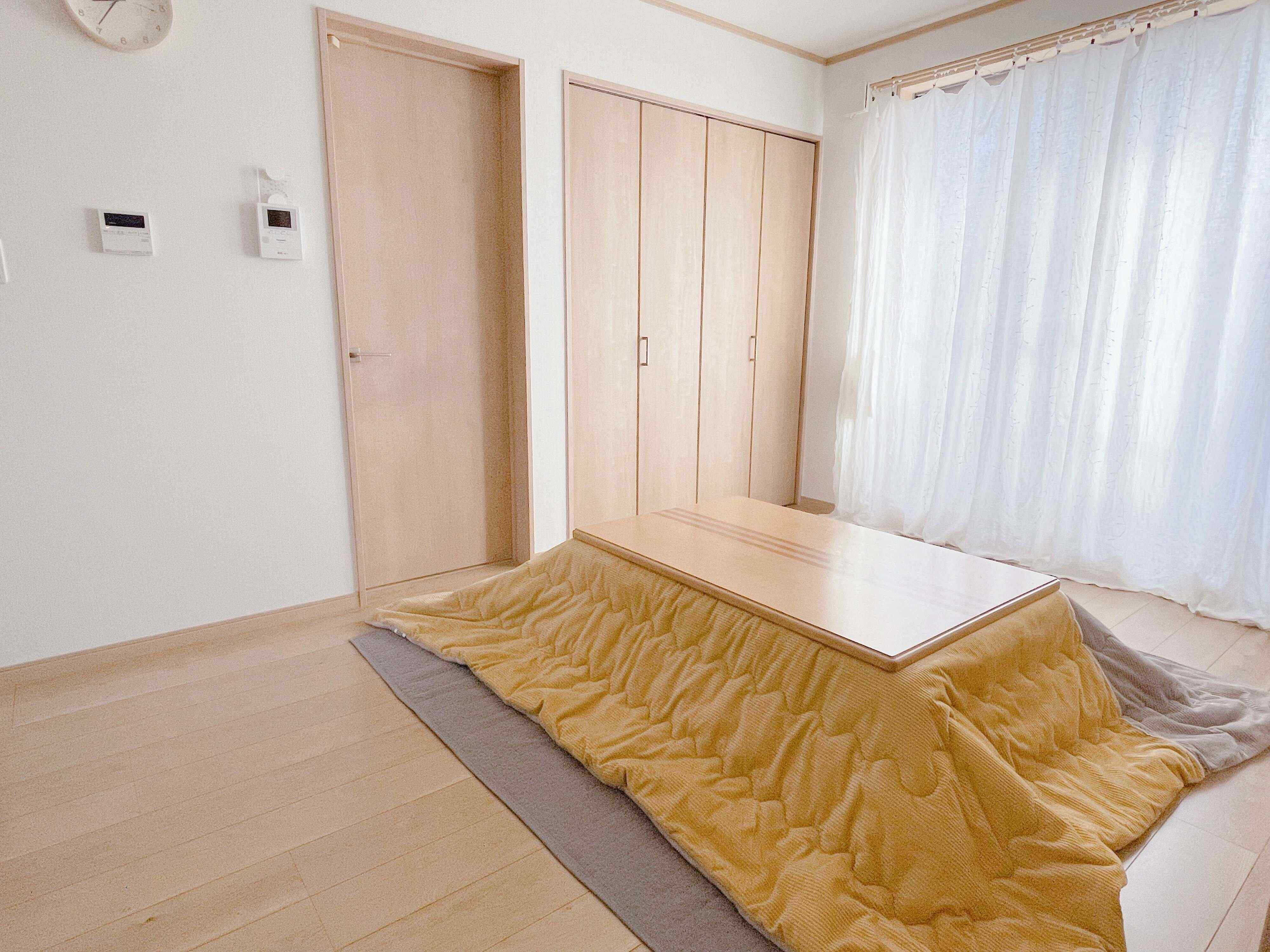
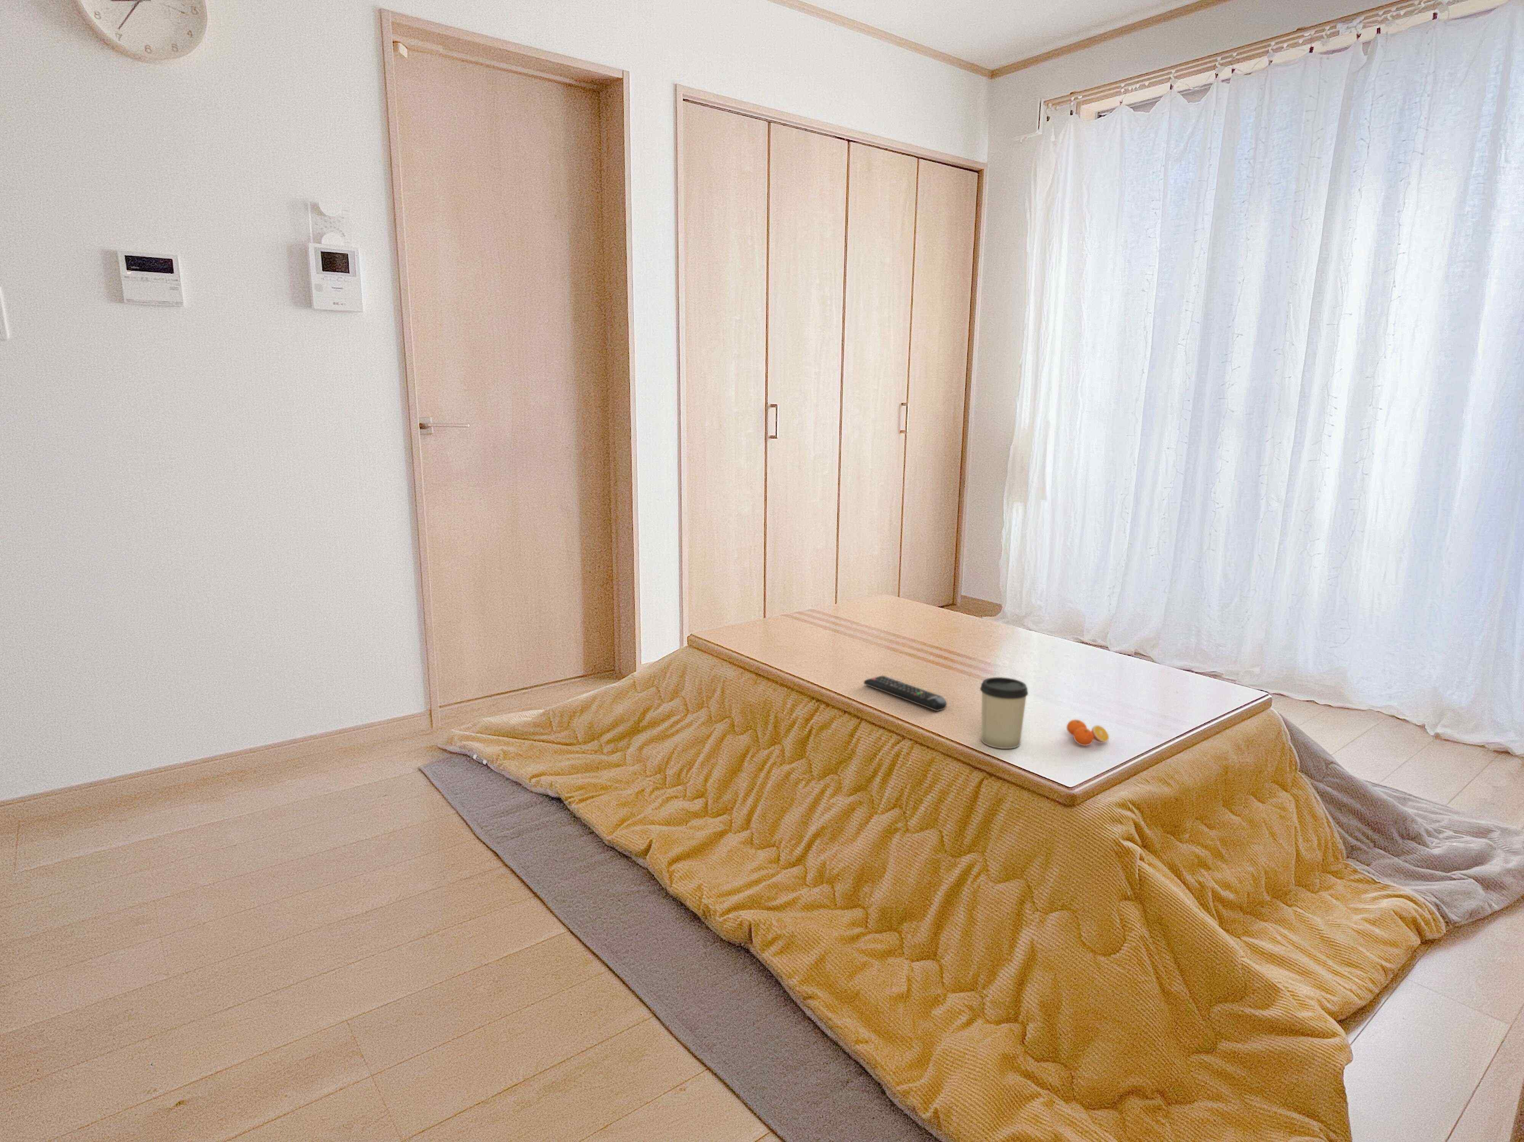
+ remote control (904, 692)
+ orange (1084, 733)
+ cup (1002, 713)
